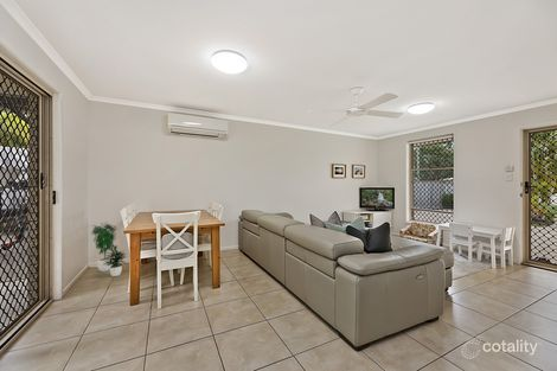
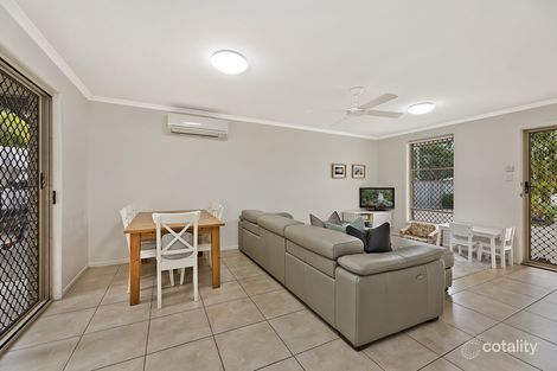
- potted plant (108, 247)
